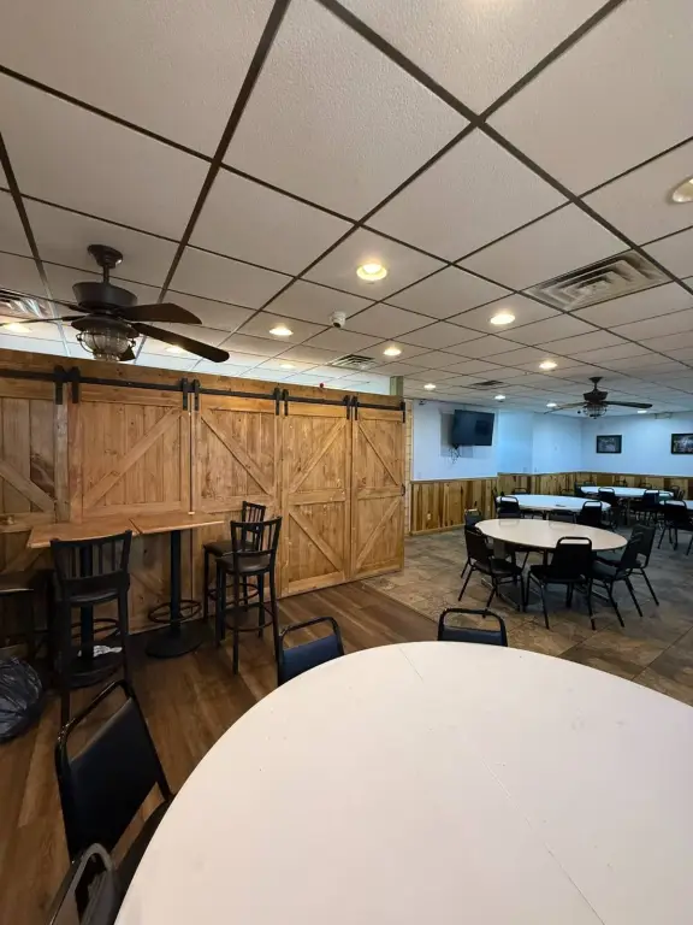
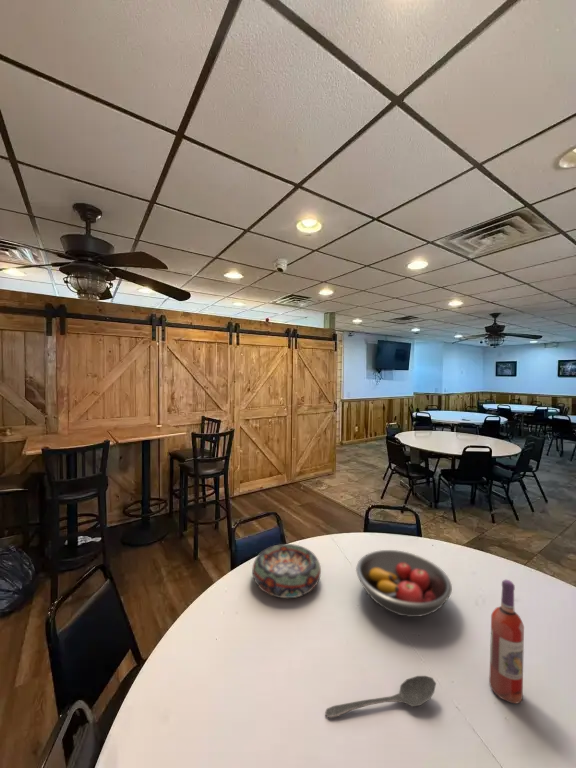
+ wine bottle (506, 636)
+ fruit bowl (401, 583)
+ decorative bowl (286, 569)
+ stirrer (381, 698)
